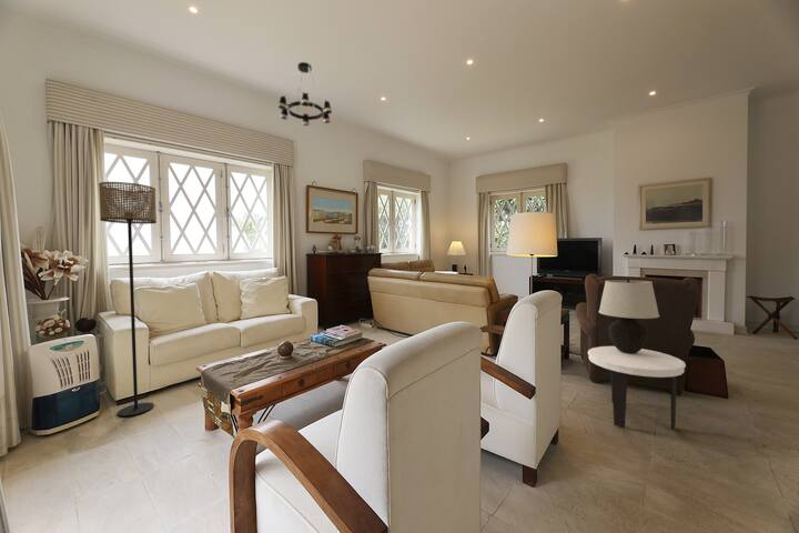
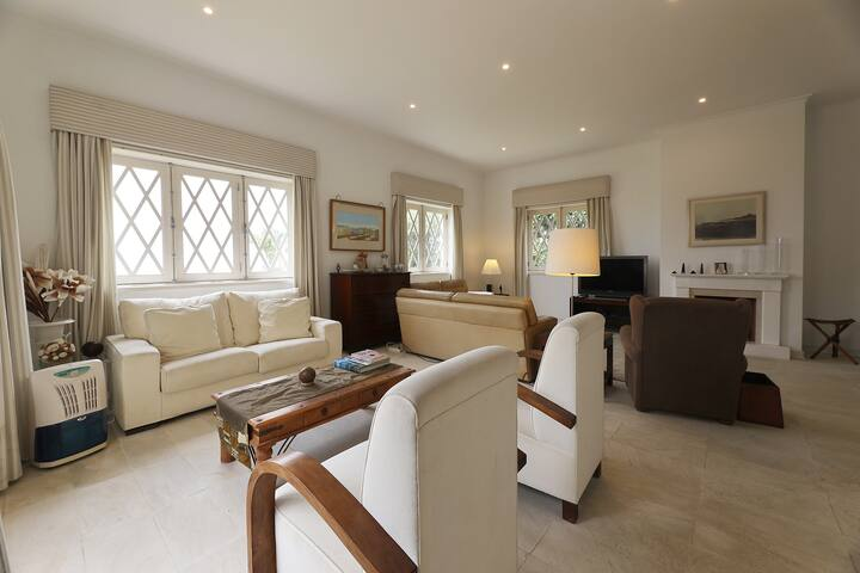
- side table (626, 386)
- chandelier (305, 93)
- floor lamp (132, 299)
- table lamp (627, 315)
